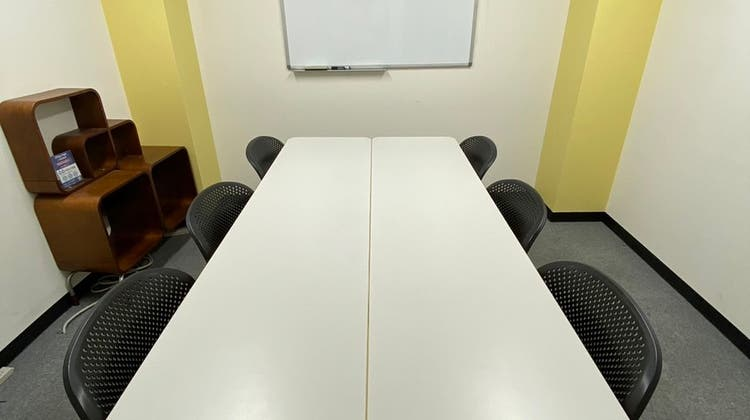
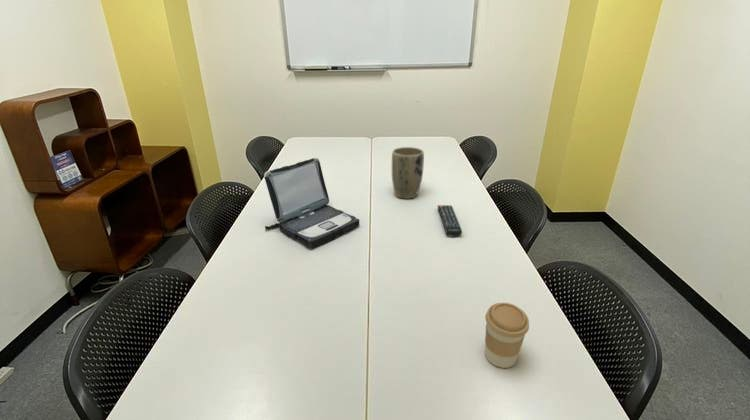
+ coffee cup (504, 334)
+ plant pot (407, 173)
+ remote control (448, 219)
+ laptop (311, 199)
